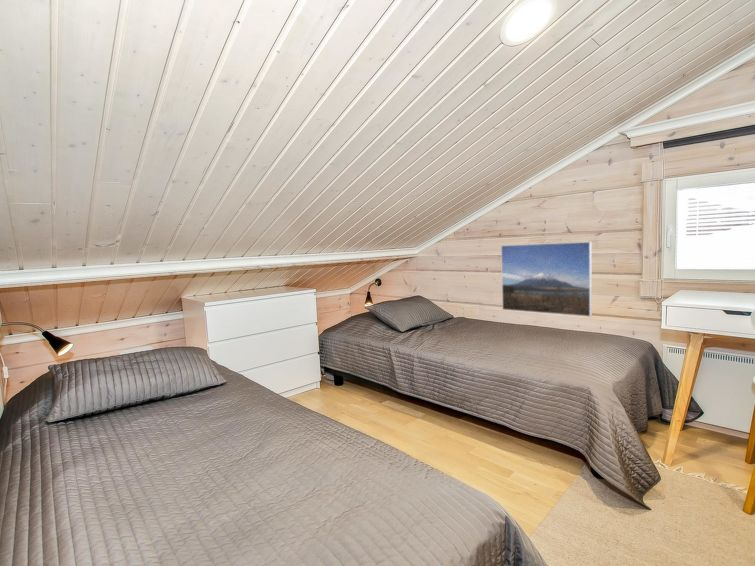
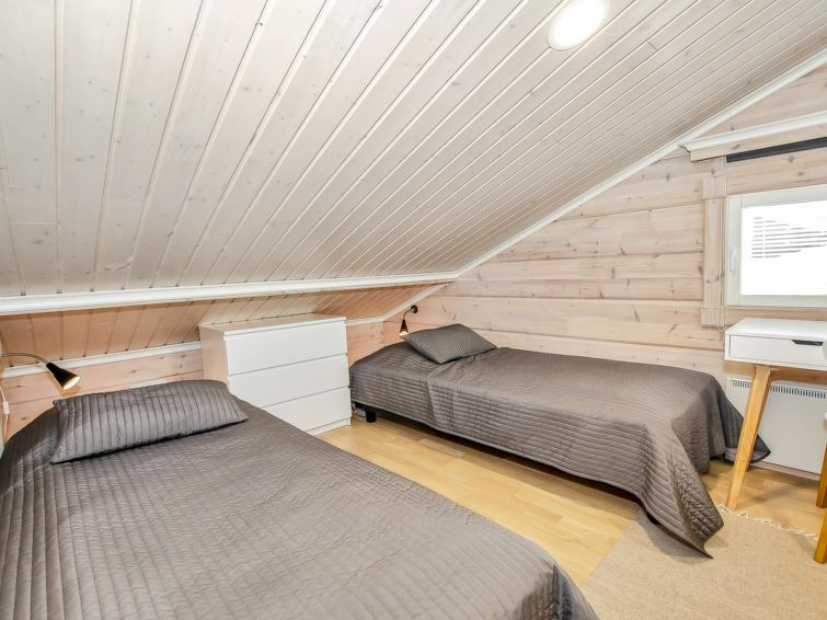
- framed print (543, 278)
